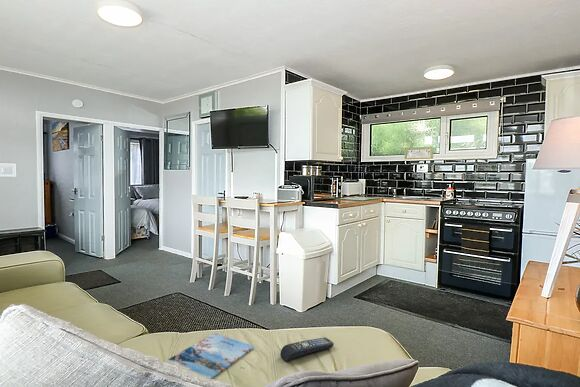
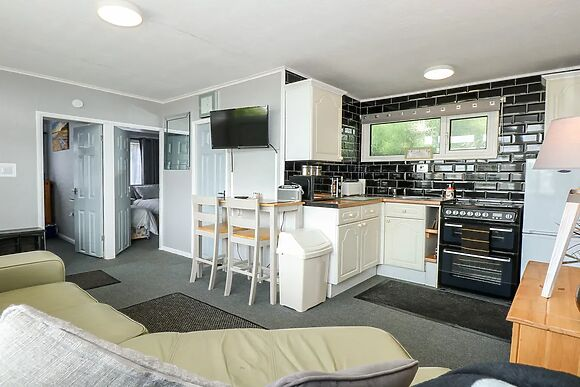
- magazine (209, 355)
- remote control (307, 347)
